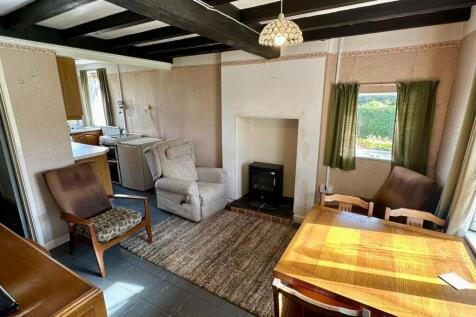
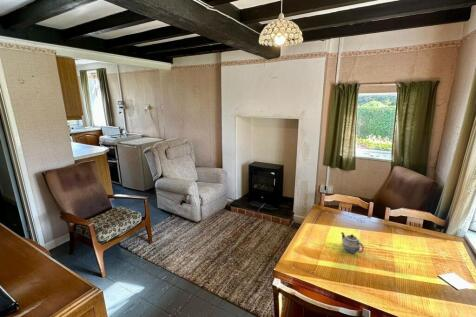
+ teapot (351, 242)
